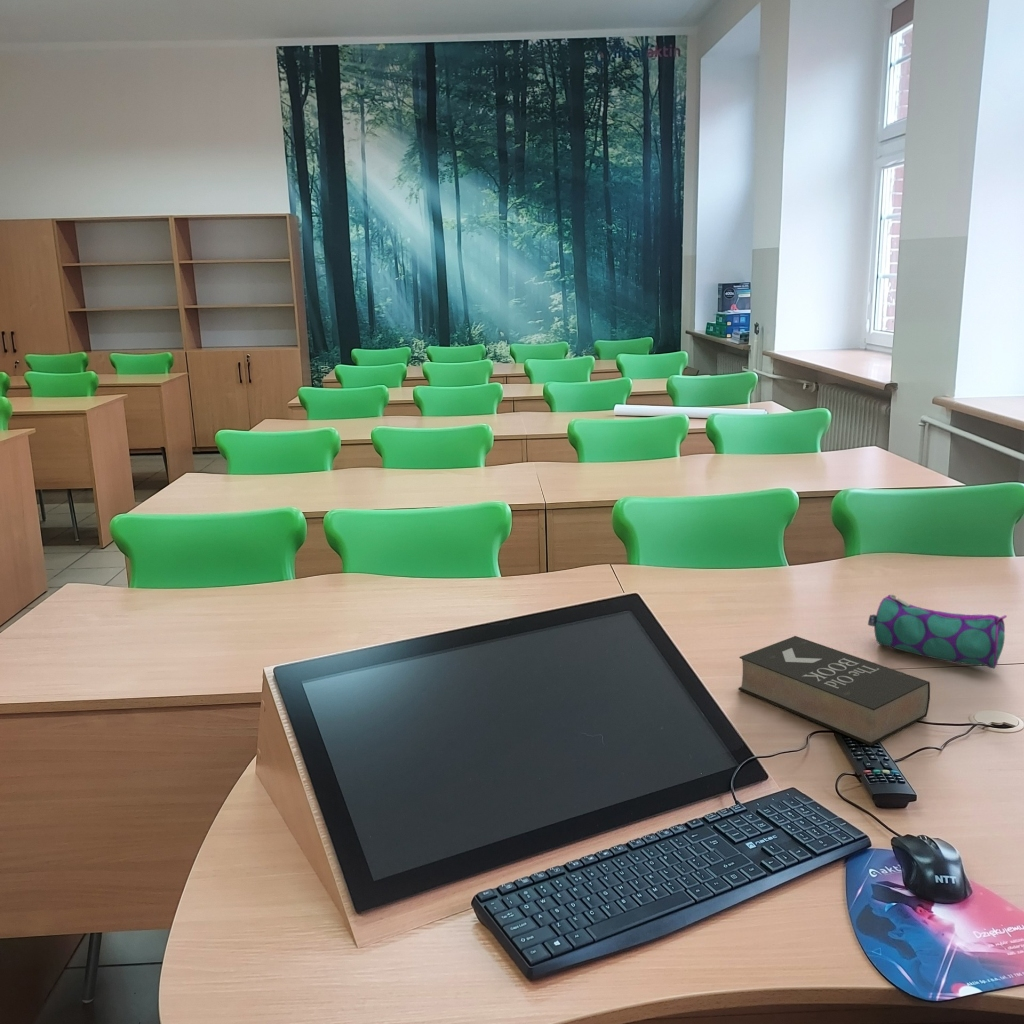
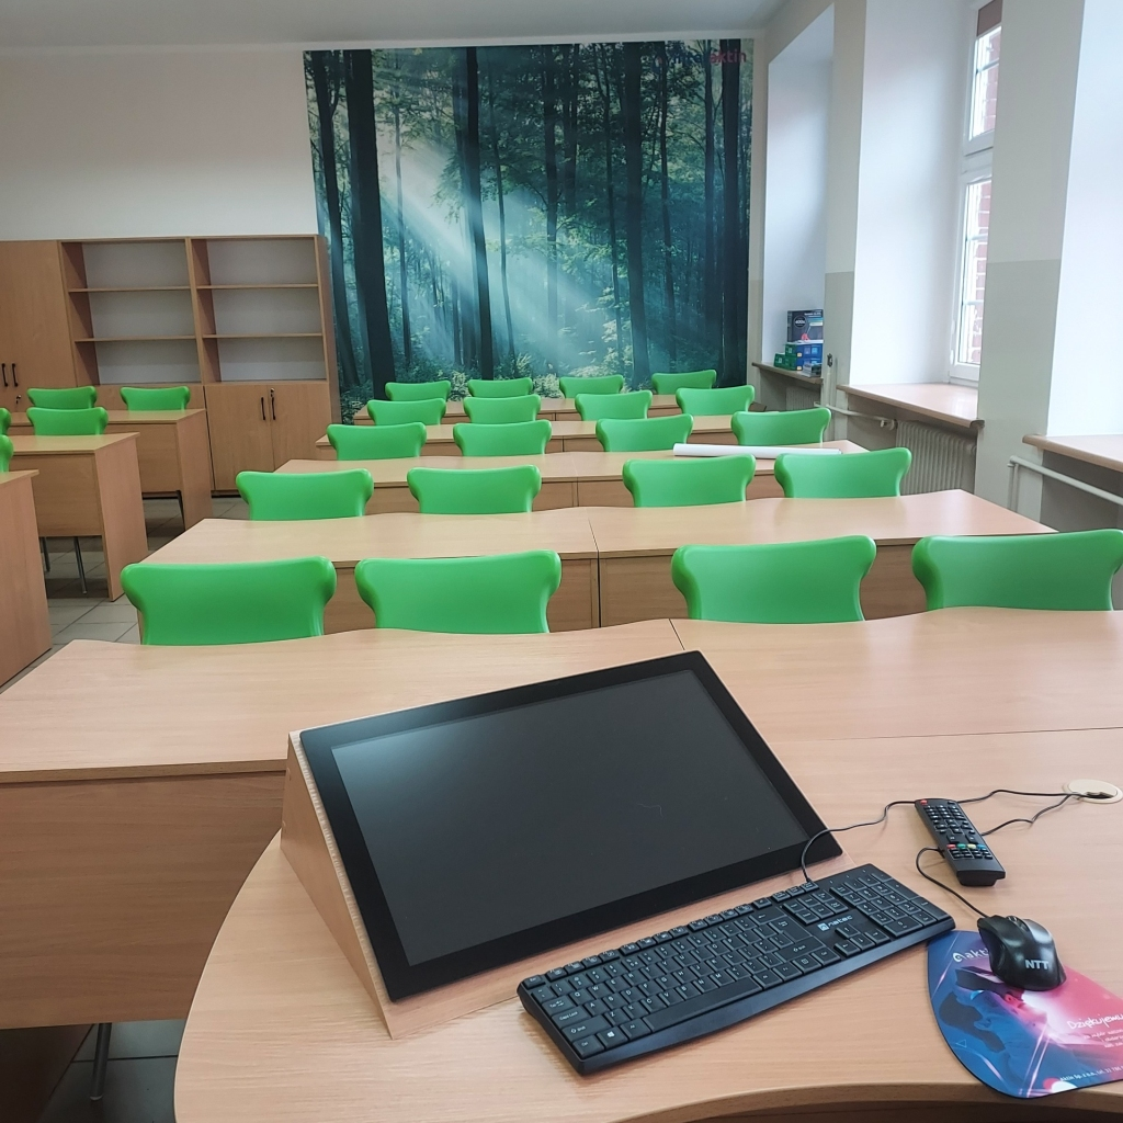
- pencil case (936, 629)
- book (830, 685)
